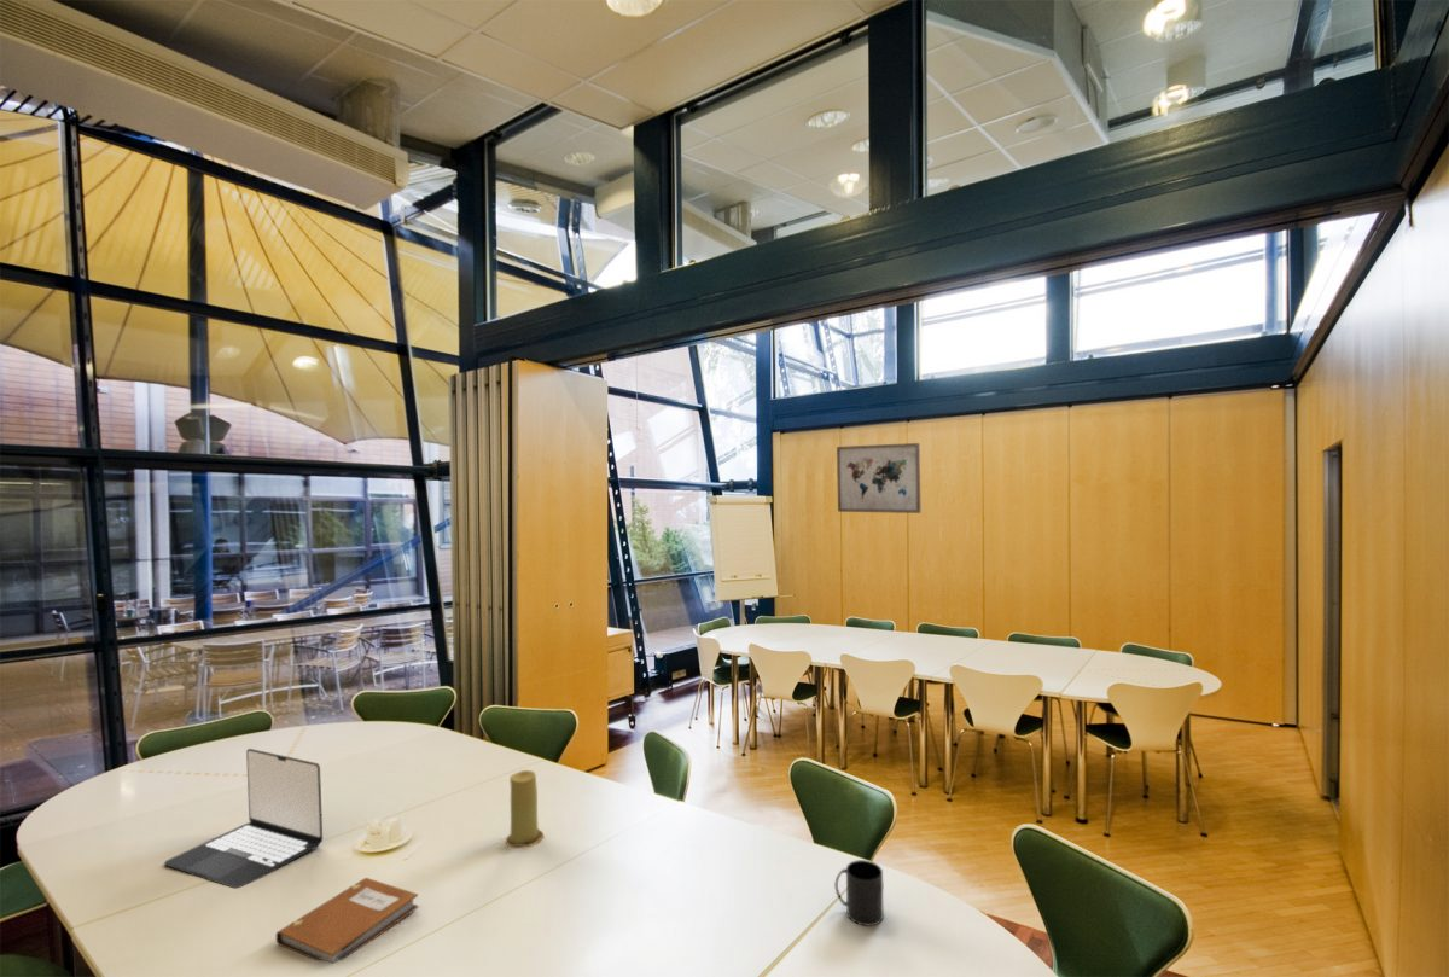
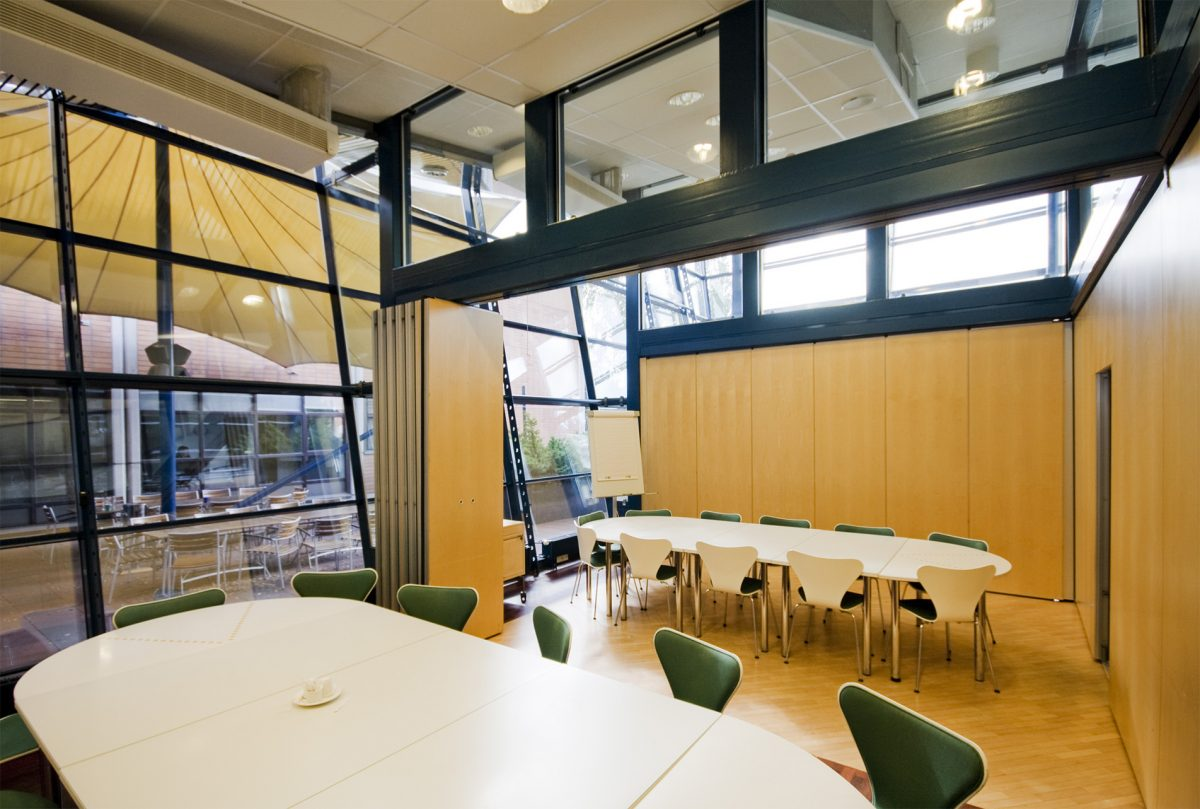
- mug (859, 890)
- laptop (249, 813)
- wall art (877, 478)
- notebook (351, 917)
- candle (523, 807)
